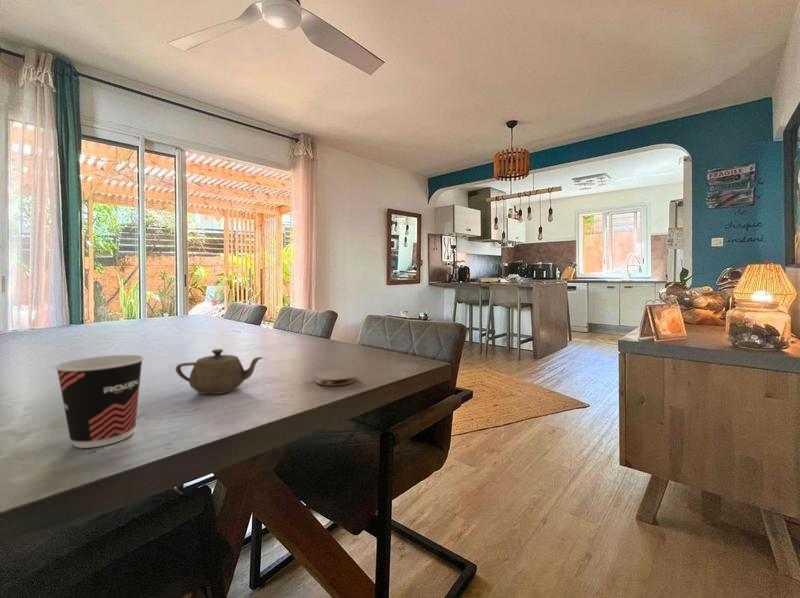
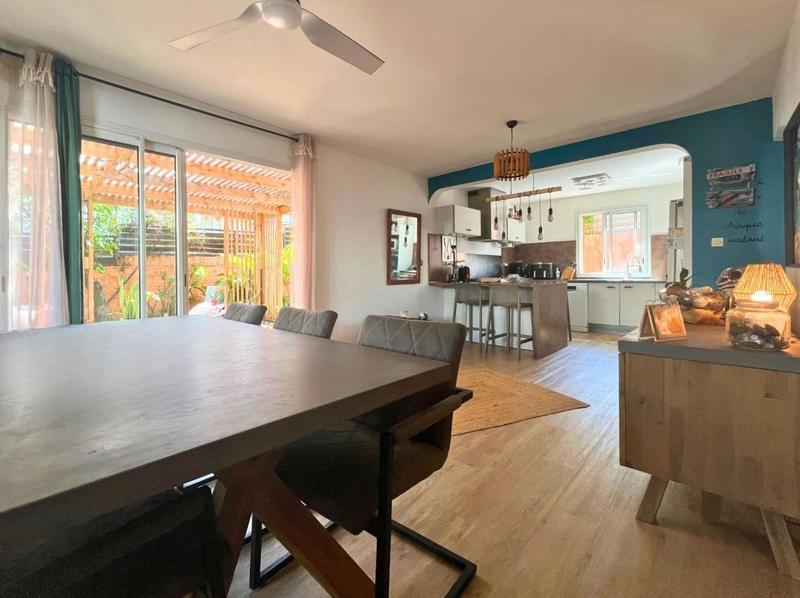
- teapot (221, 369)
- cup (103, 399)
- coaster (336, 377)
